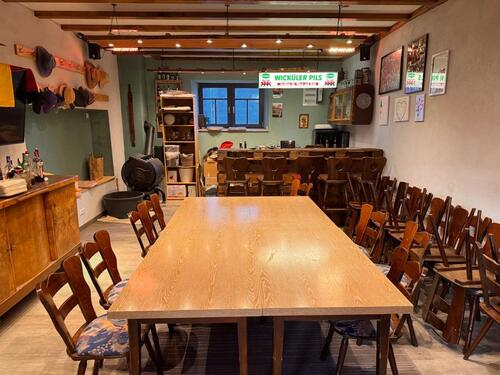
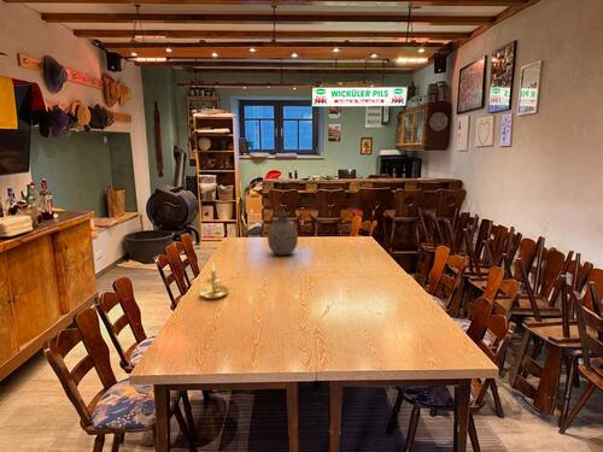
+ vase (282, 233)
+ candle holder (213, 277)
